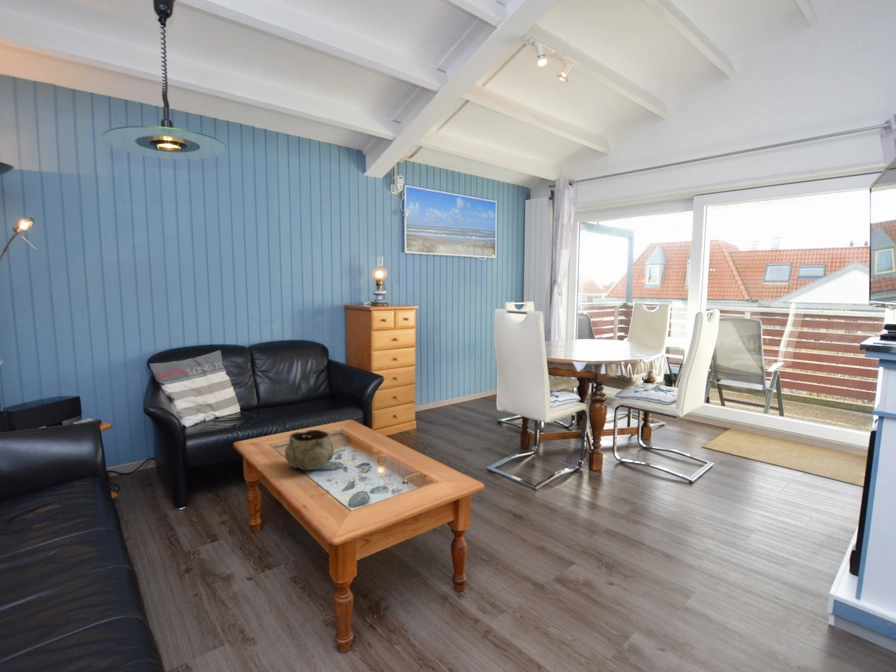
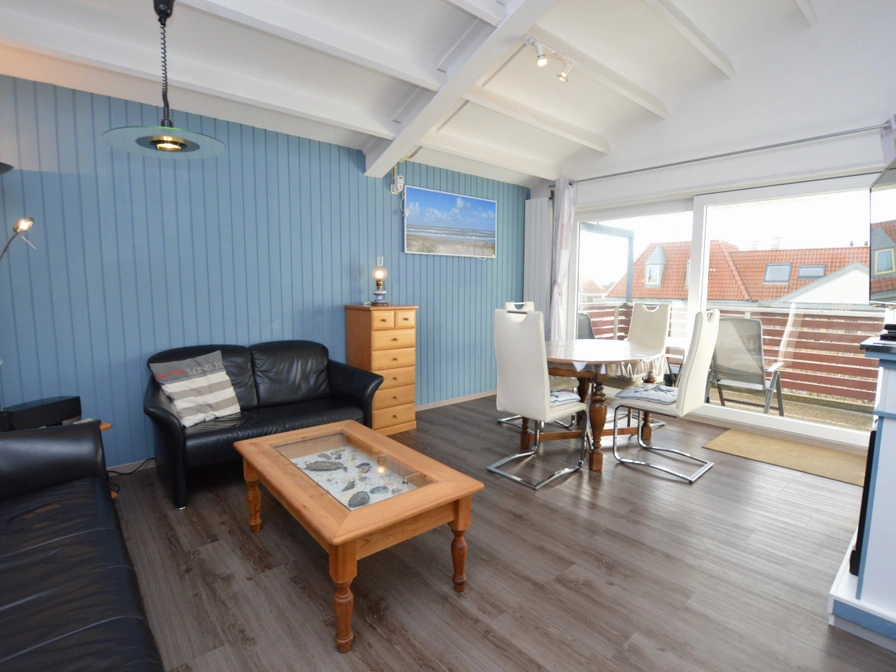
- decorative bowl (310, 451)
